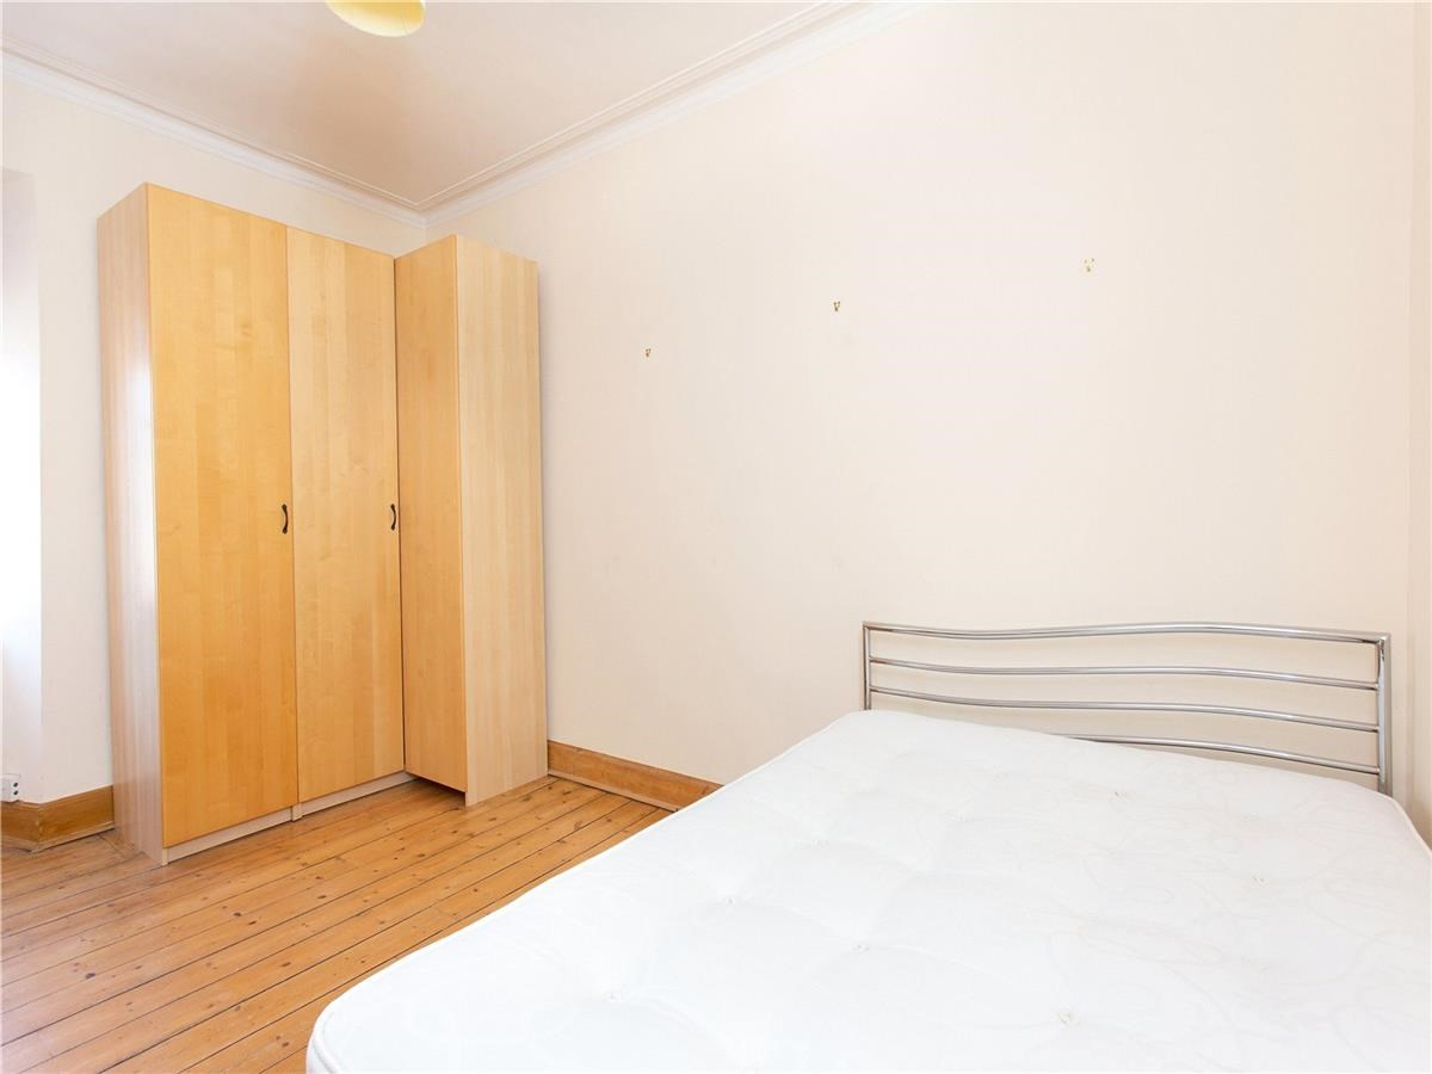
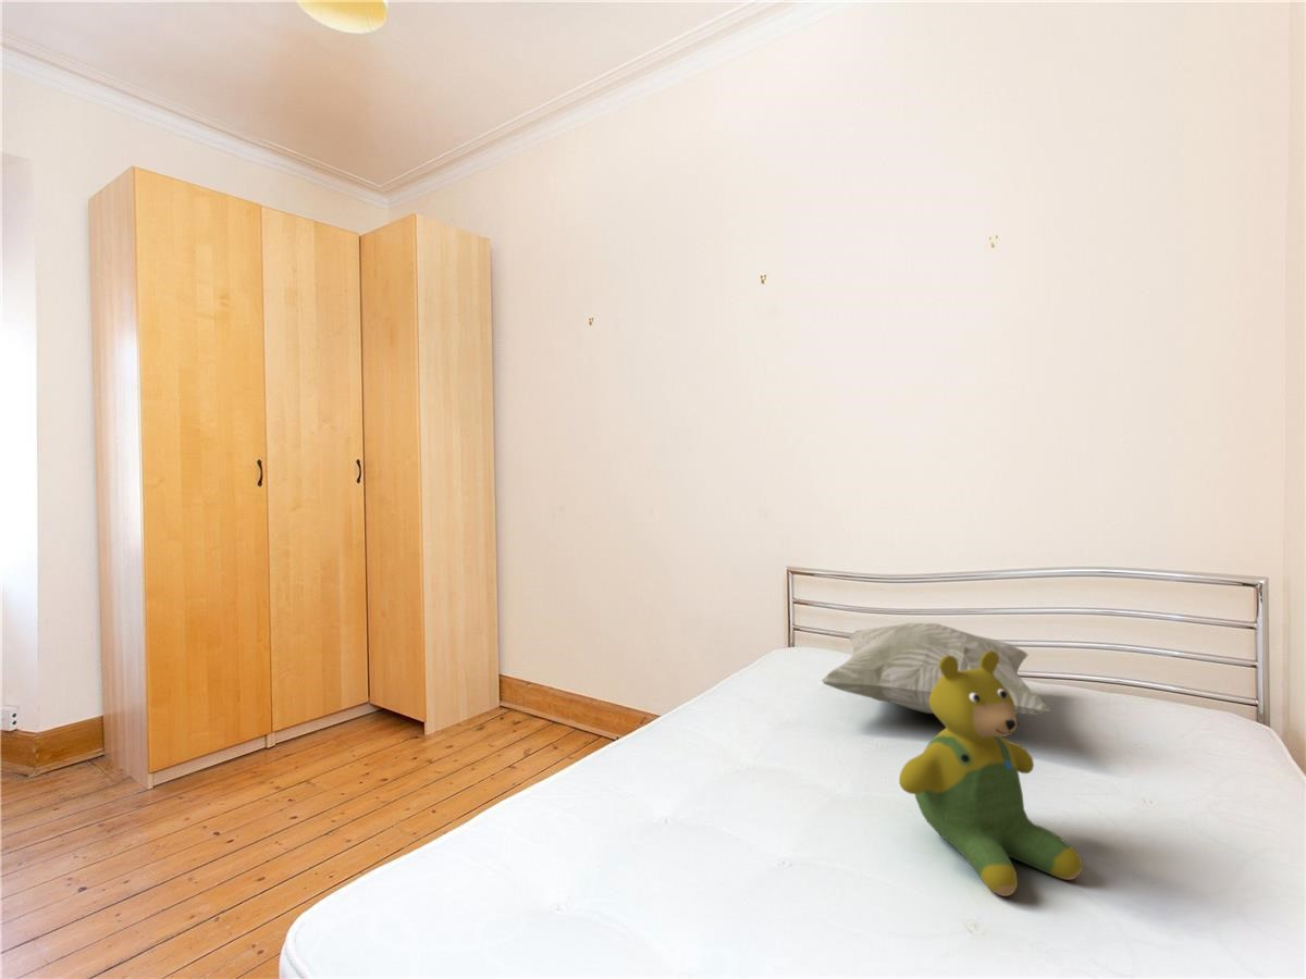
+ teddy bear (989, 757)
+ decorative pillow (931, 666)
